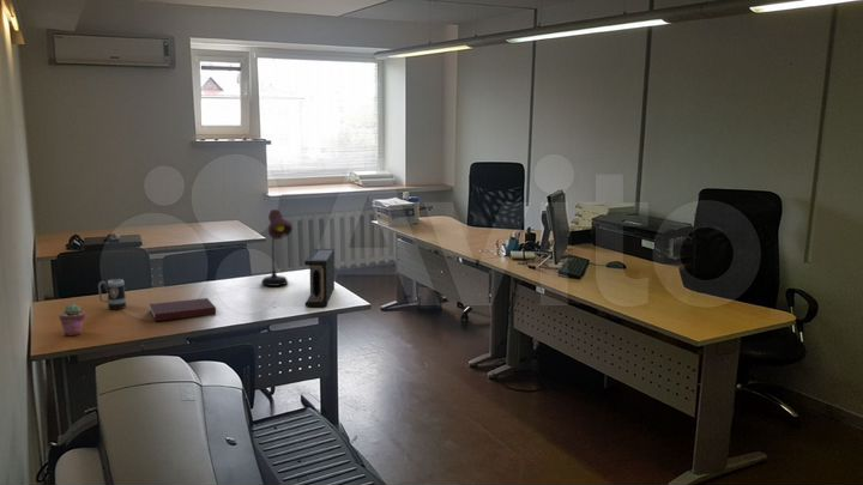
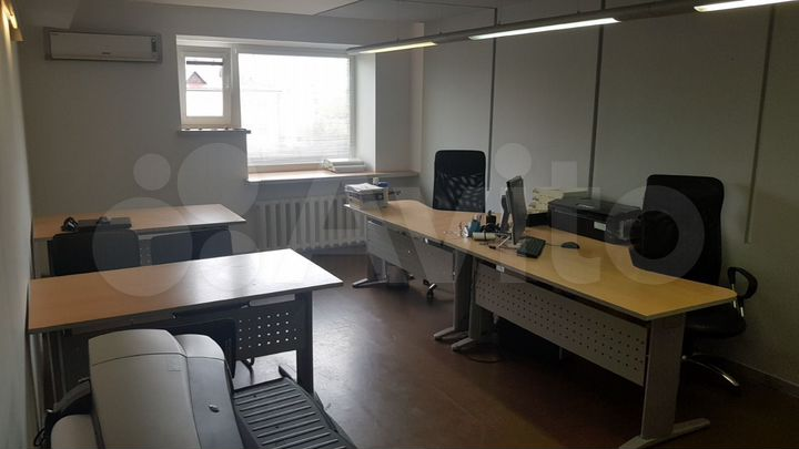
- notebook (182, 309)
- potted succulent (72, 319)
- speaker (320, 275)
- desk lamp (273, 248)
- mug (111, 293)
